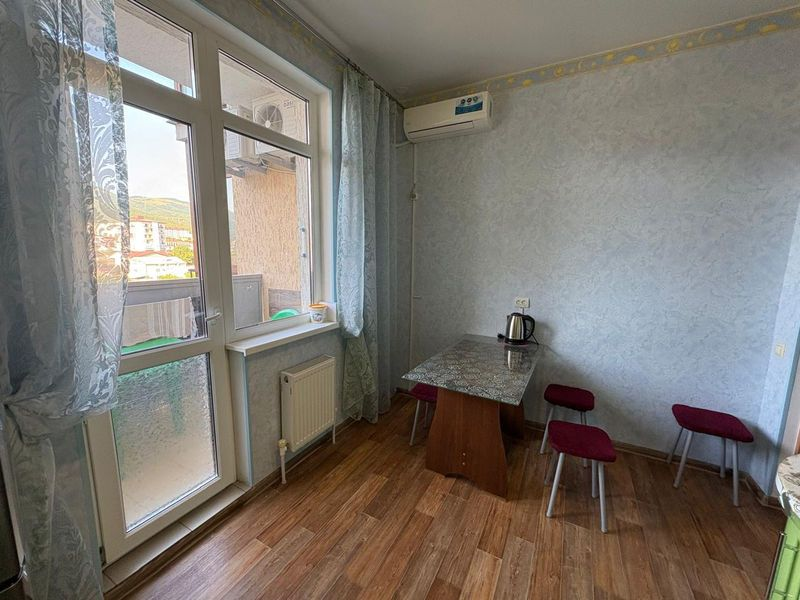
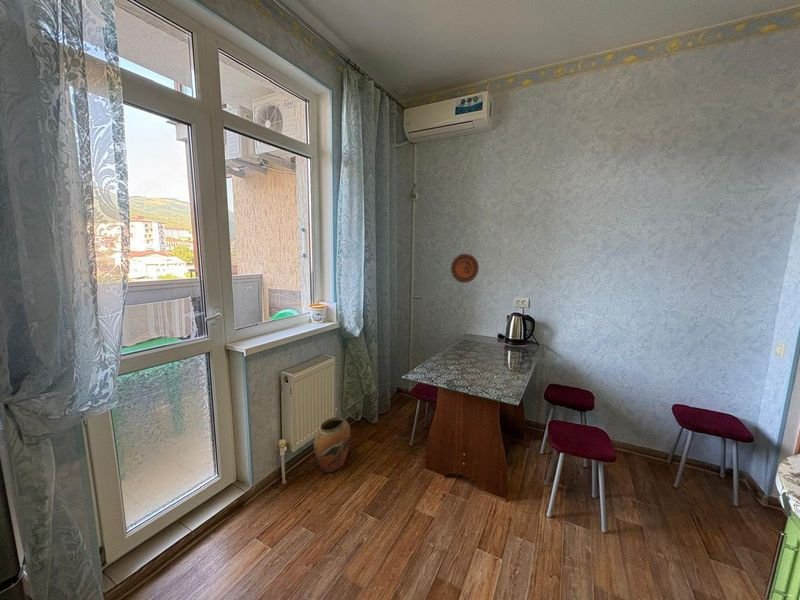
+ decorative plate (464, 268)
+ vase (332, 444)
